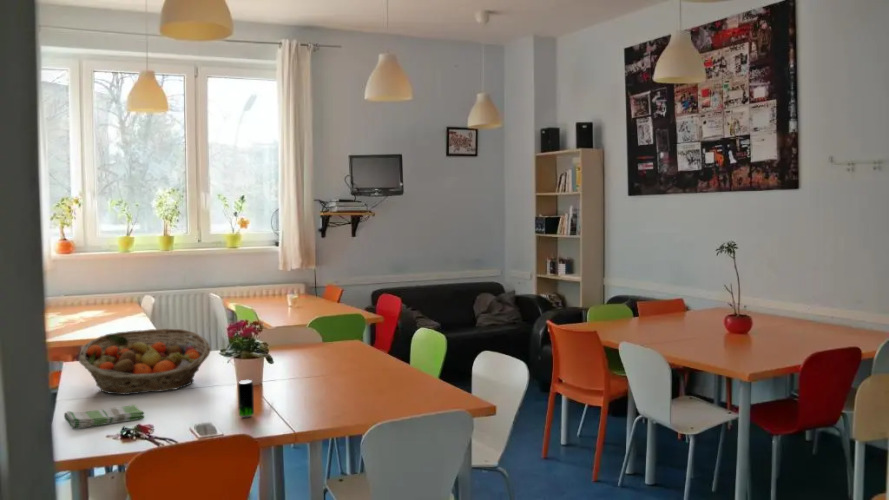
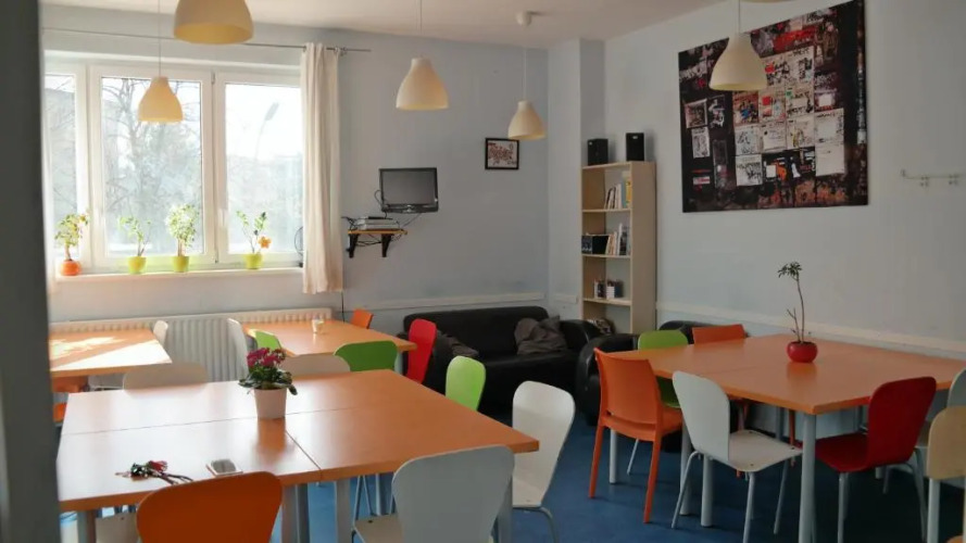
- dish towel (104, 414)
- beverage can (246, 398)
- fruit basket (146, 360)
